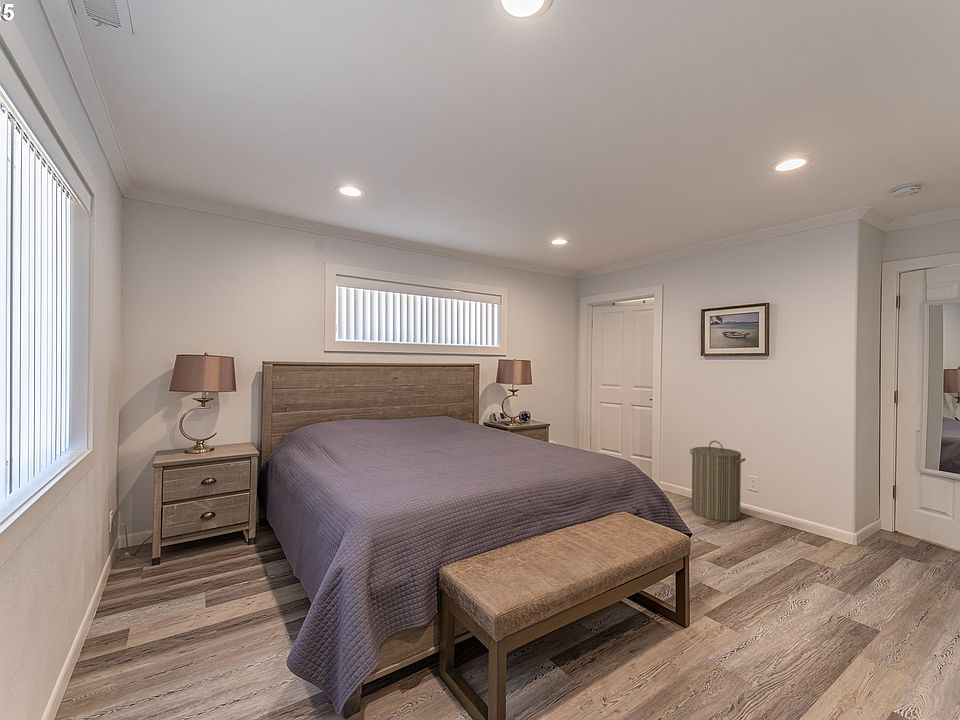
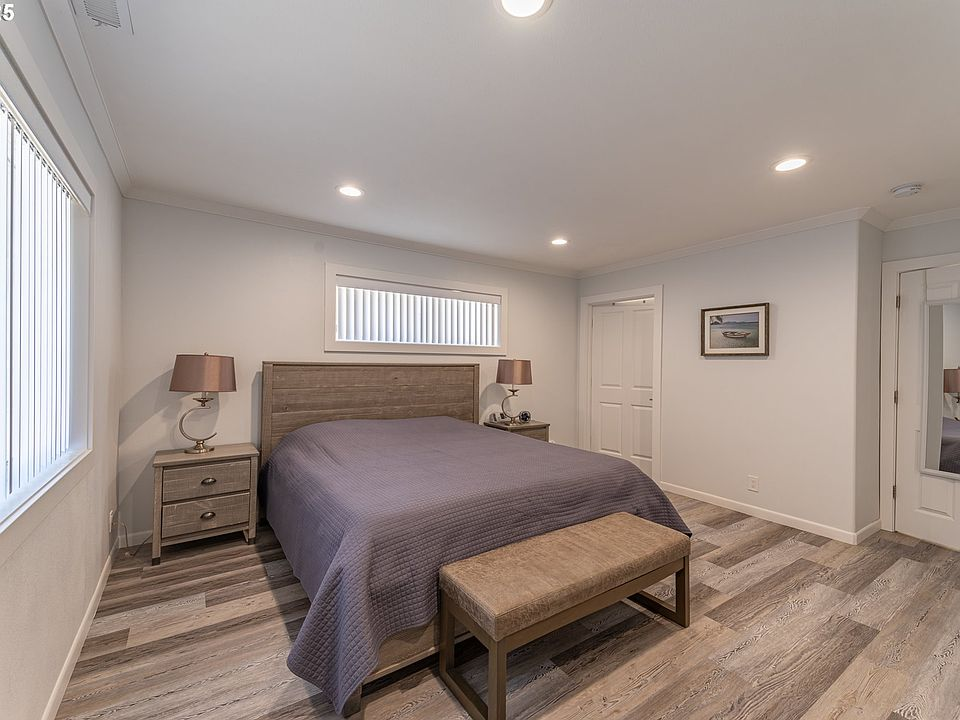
- laundry hamper (715, 477)
